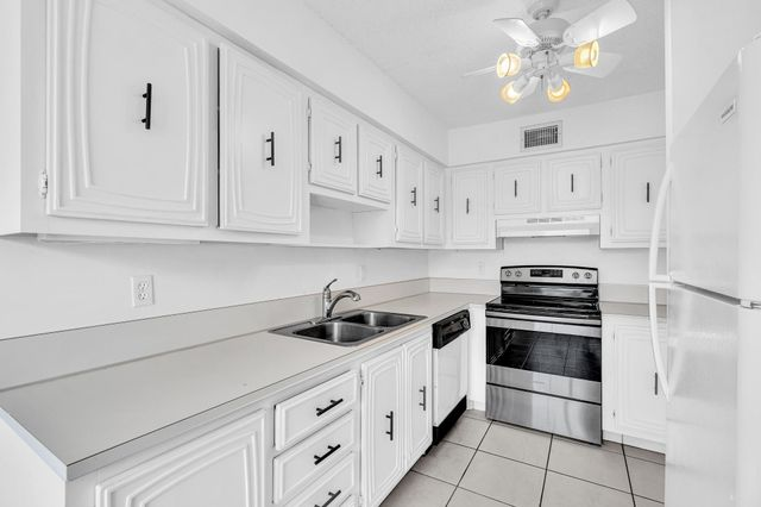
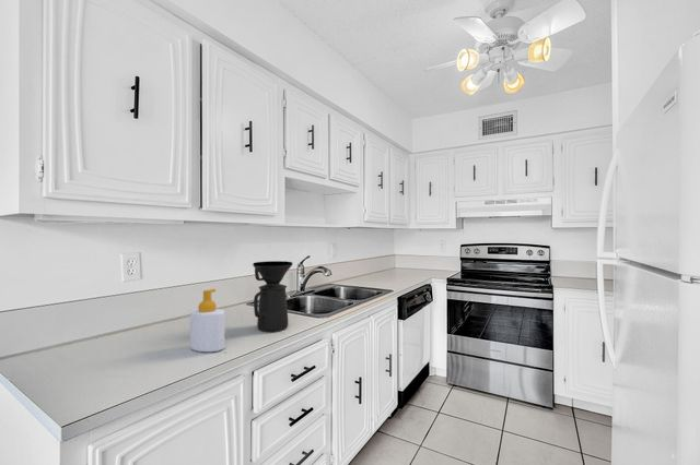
+ coffee maker (272, 295)
+ soap bottle (207, 319)
